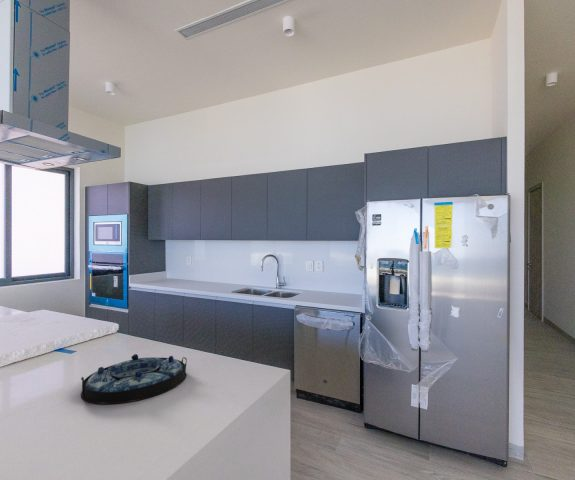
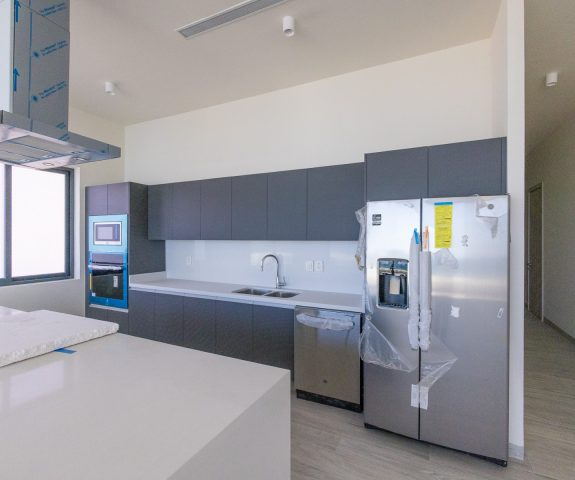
- serving tray (137, 371)
